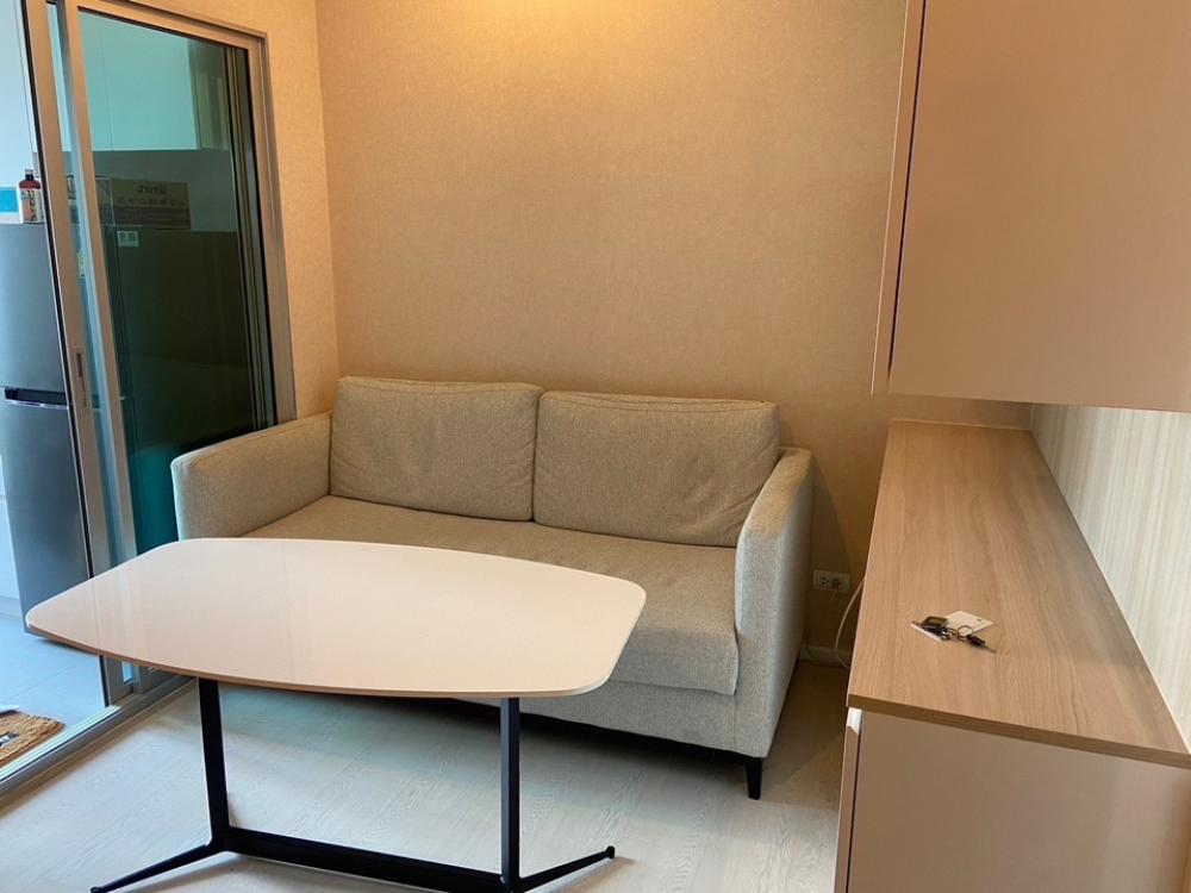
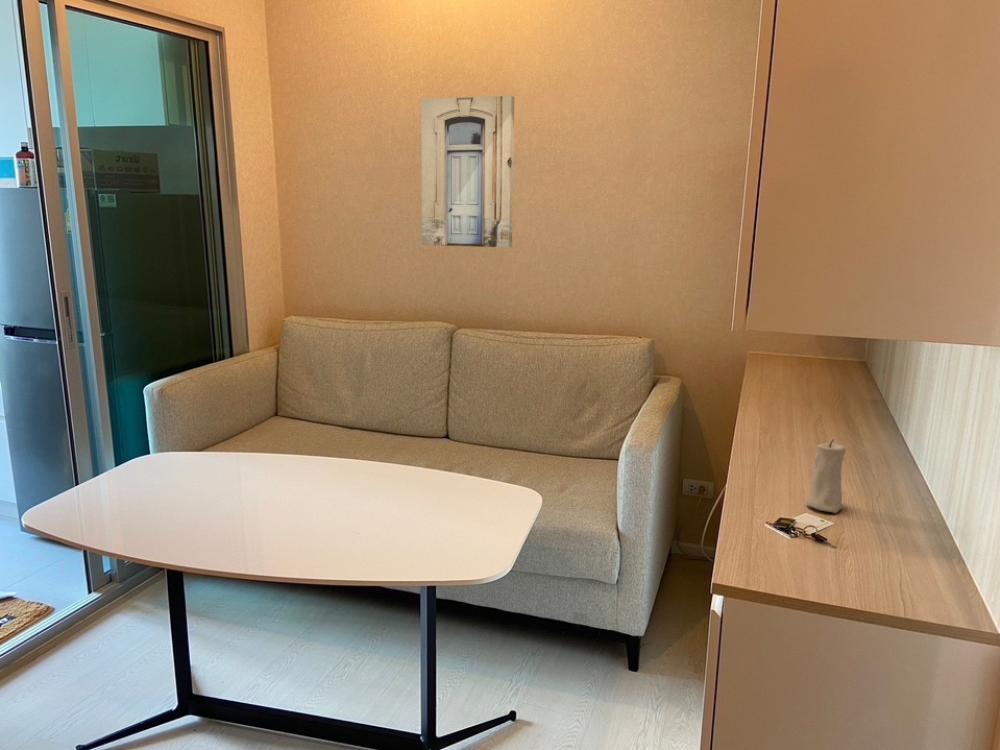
+ wall art (466, 173)
+ candle (828, 473)
